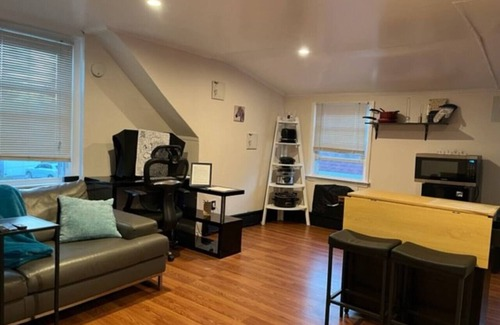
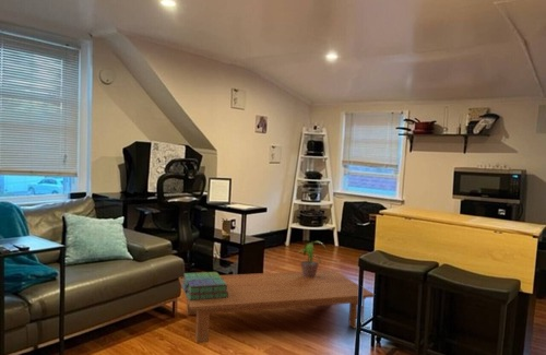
+ potted plant (310, 258)
+ coffee table (273, 303)
+ stack of books (204, 284)
